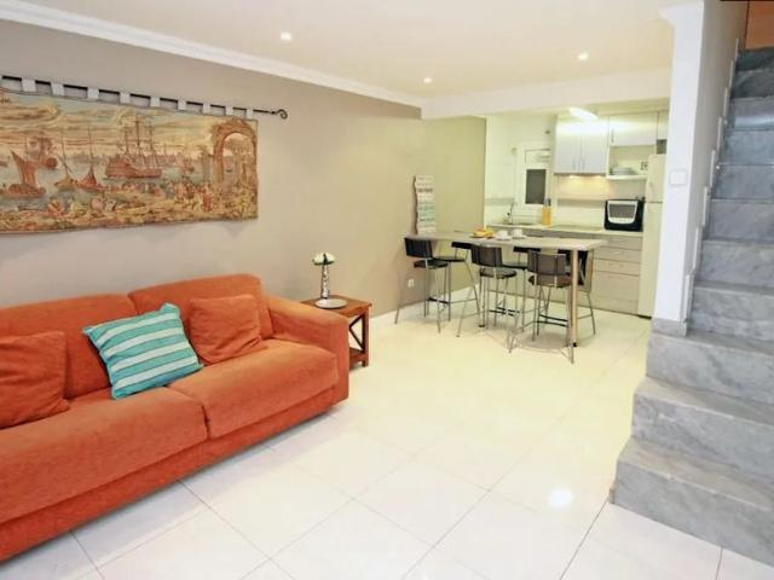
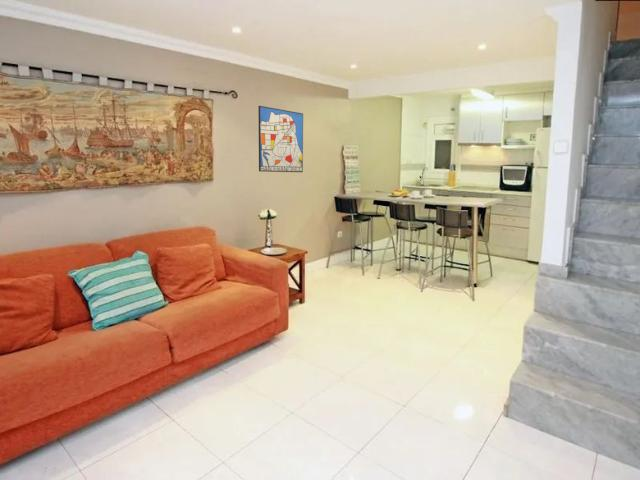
+ wall art (282, 141)
